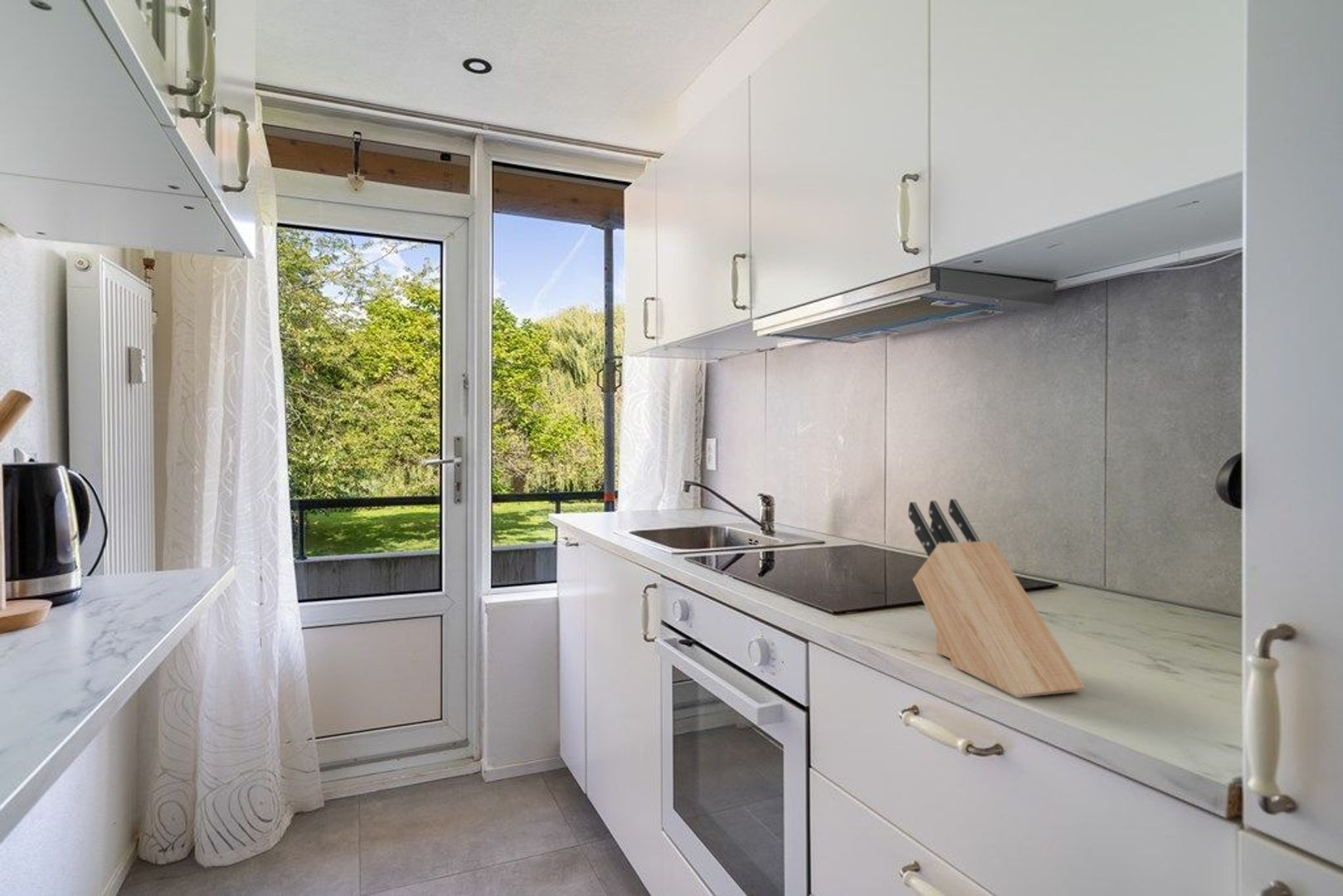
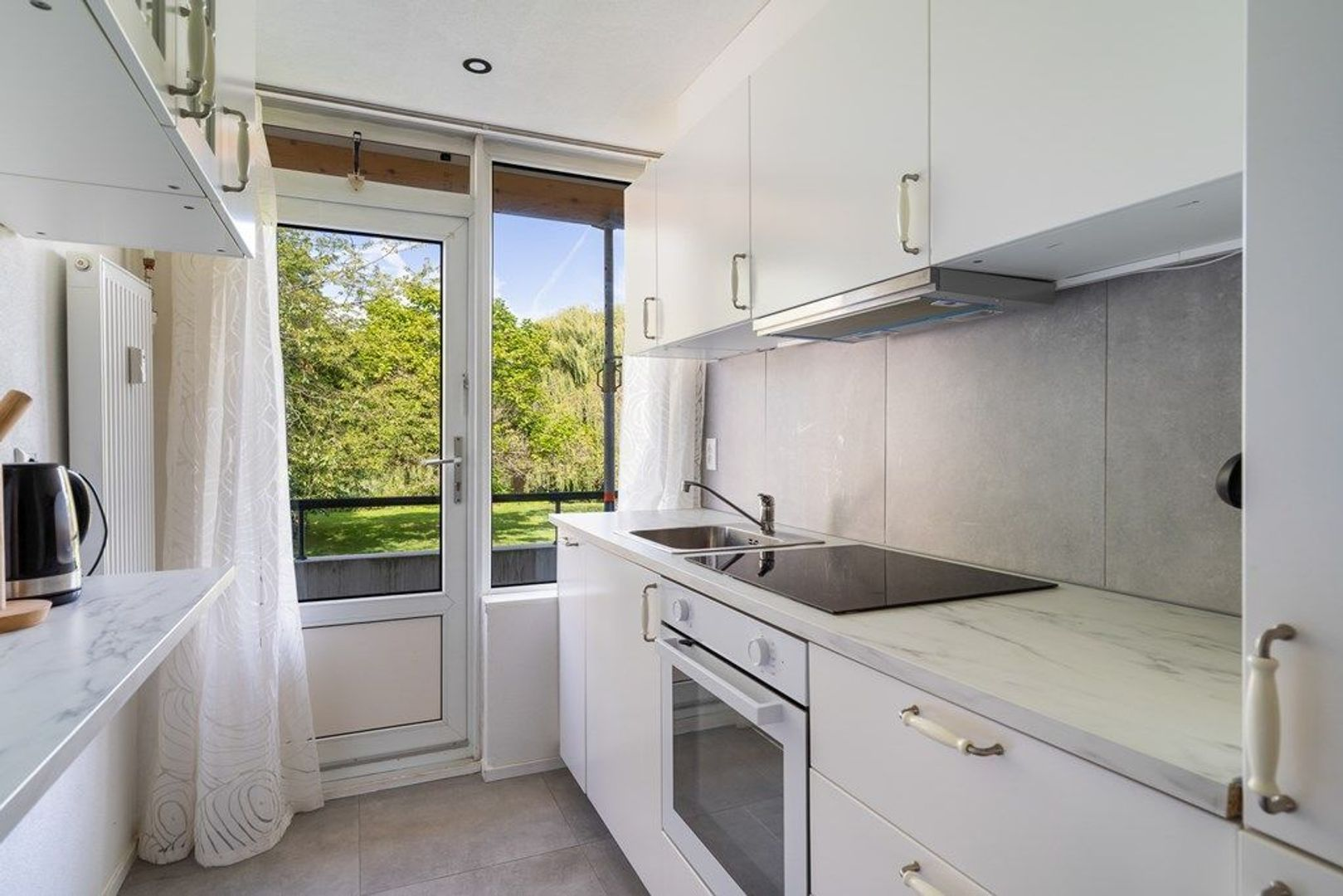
- knife block (980, 584)
